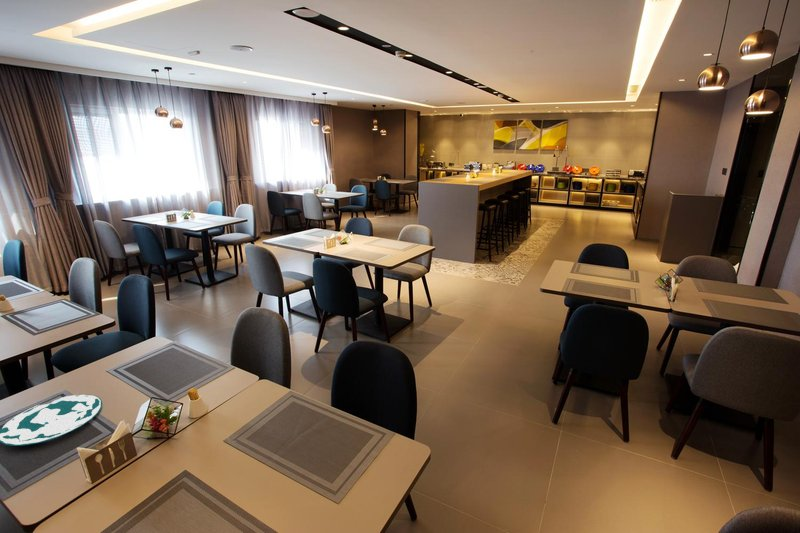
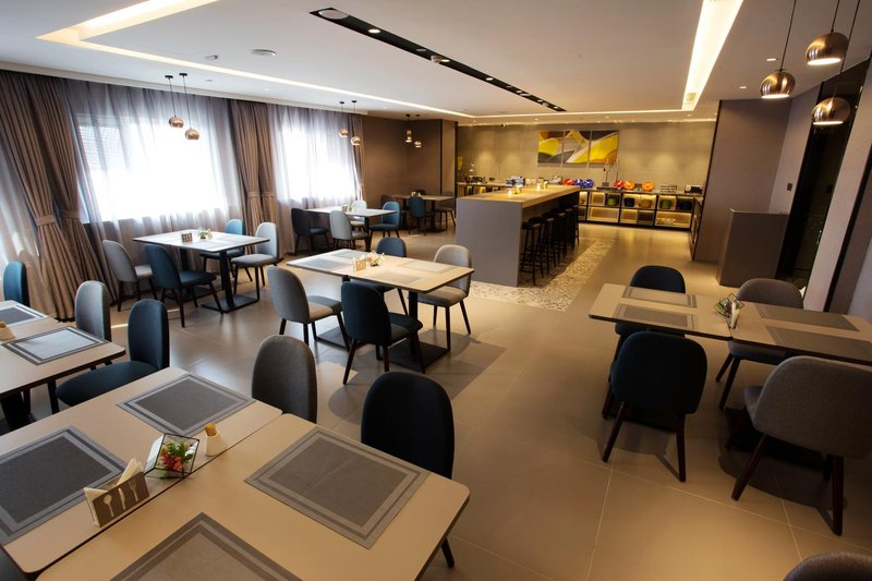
- plate (52, 414)
